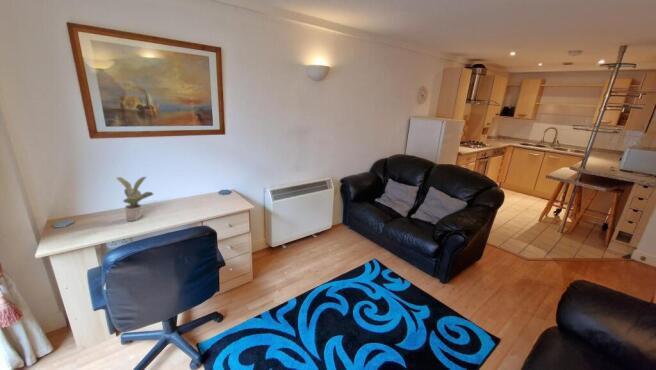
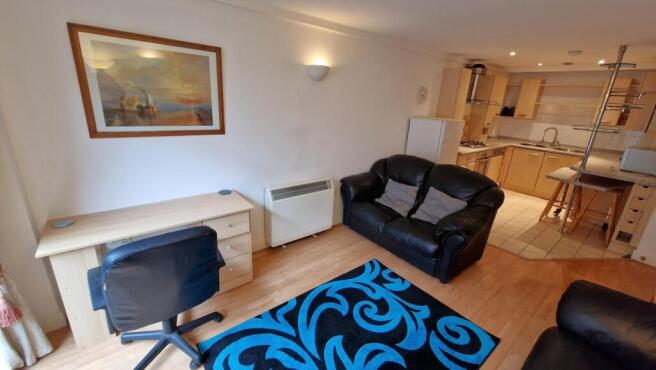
- potted plant (137, 197)
